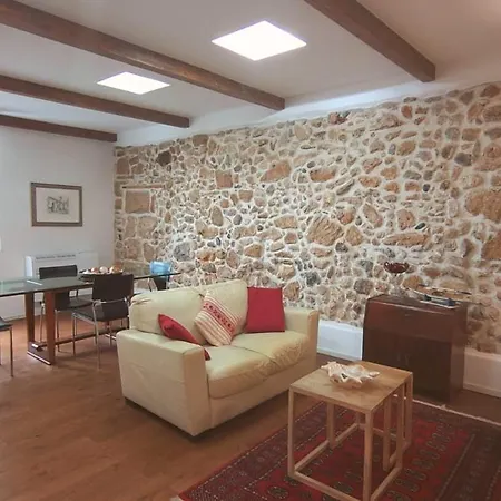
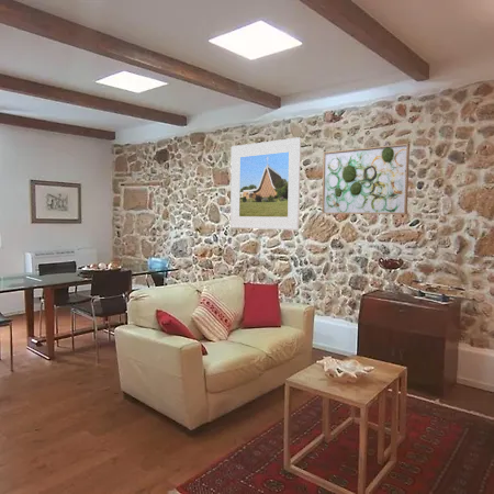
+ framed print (262, 186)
+ wall art (362, 181)
